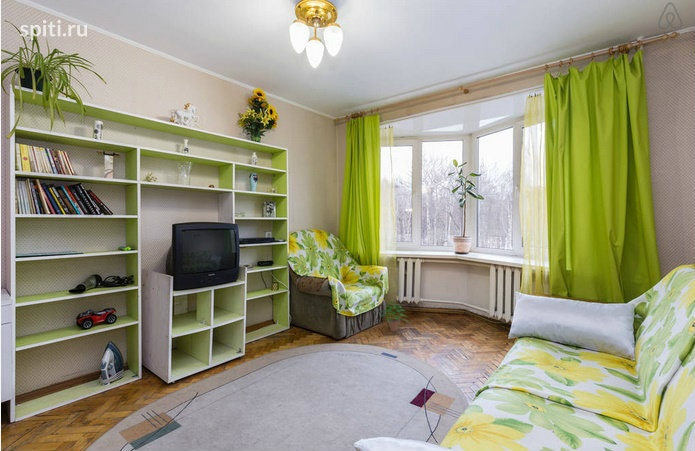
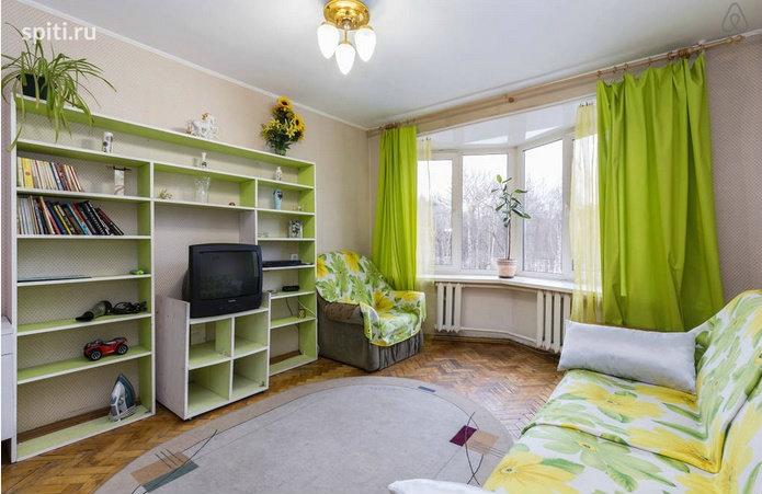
- potted plant (394, 314)
